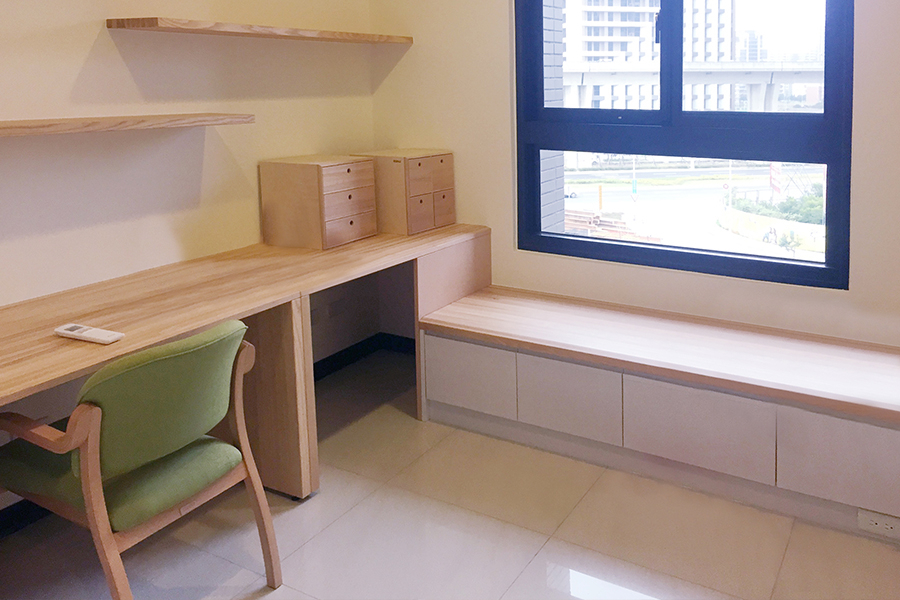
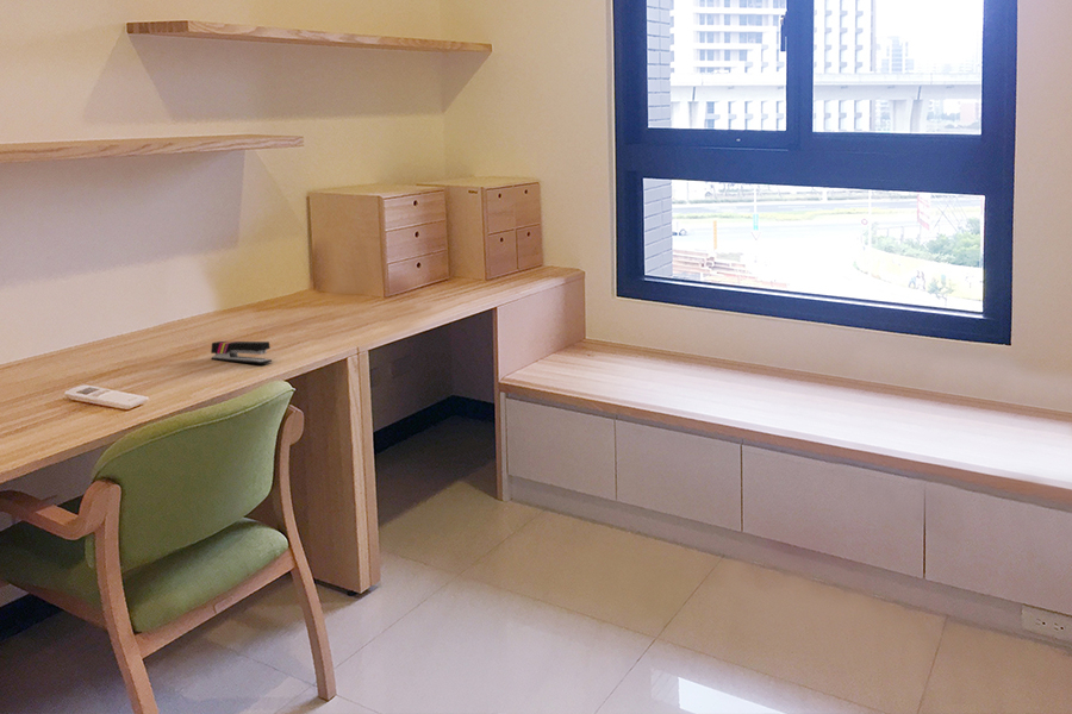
+ stapler (239, 350)
